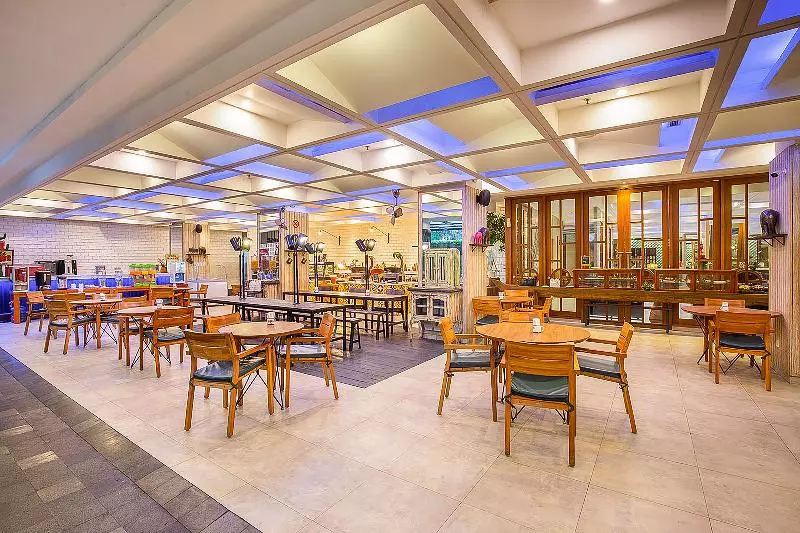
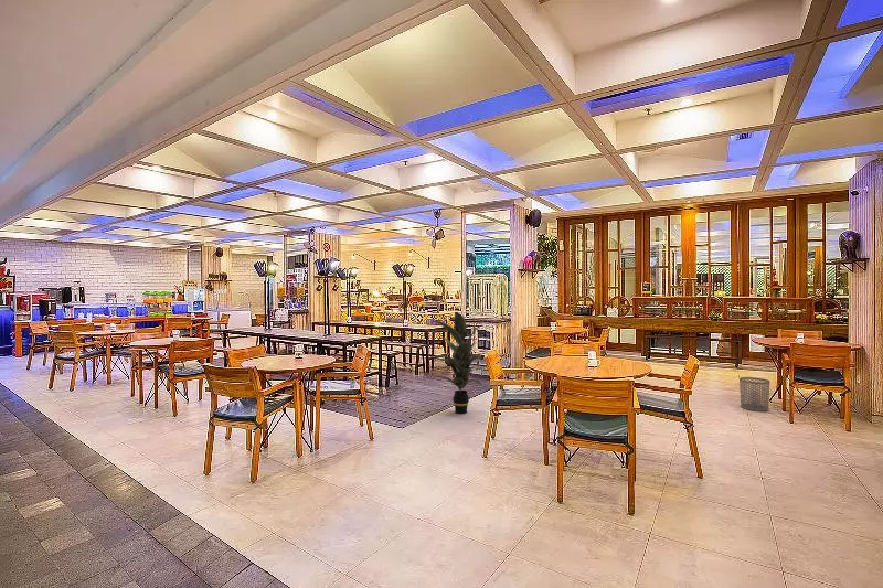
+ waste bin (754, 394)
+ indoor plant (457, 362)
